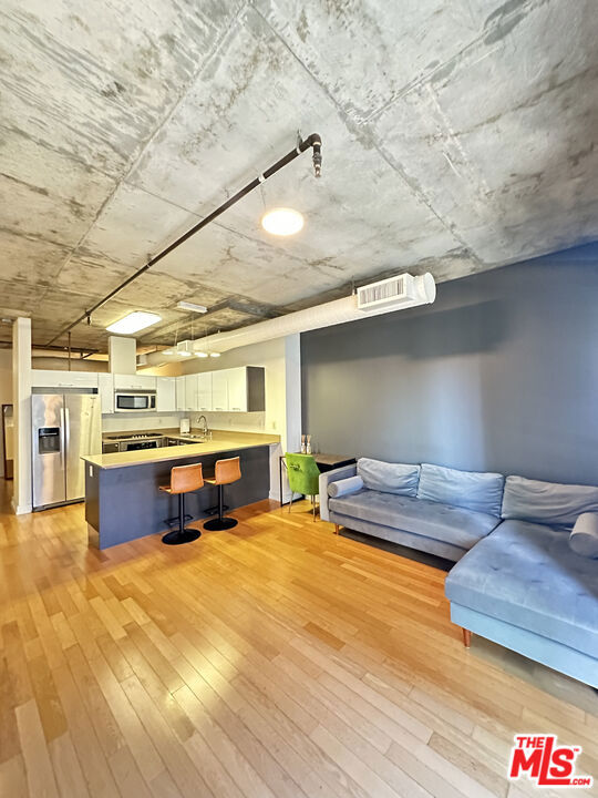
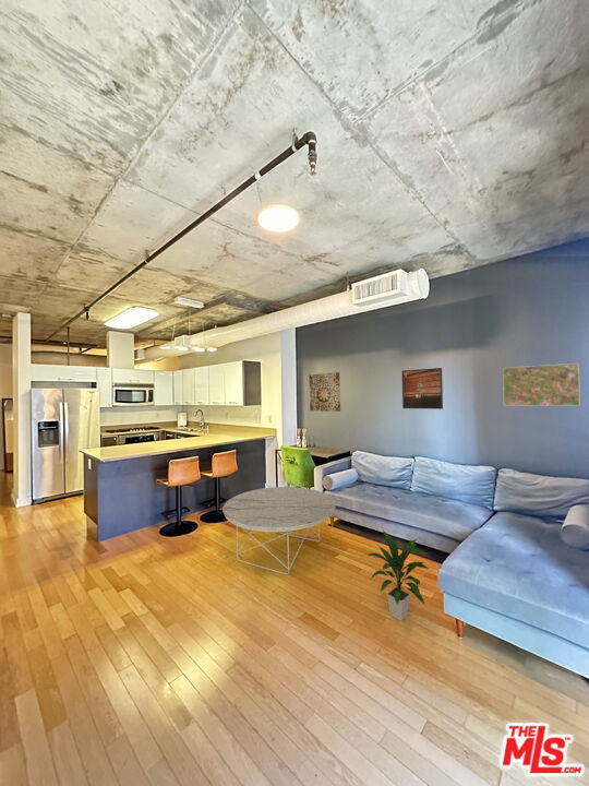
+ indoor plant (400, 574)
+ wall art (324, 392)
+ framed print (421, 389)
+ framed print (539, 385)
+ coffee table (280, 526)
